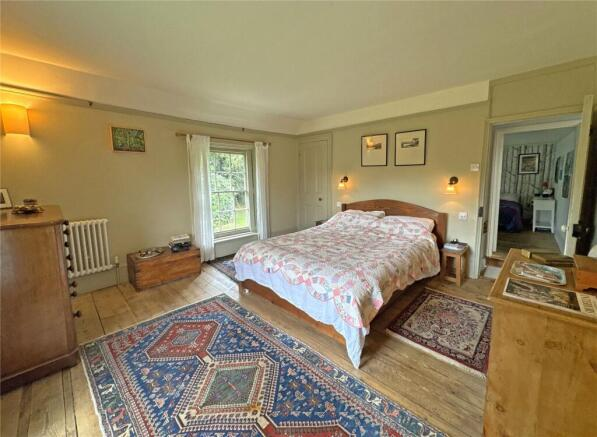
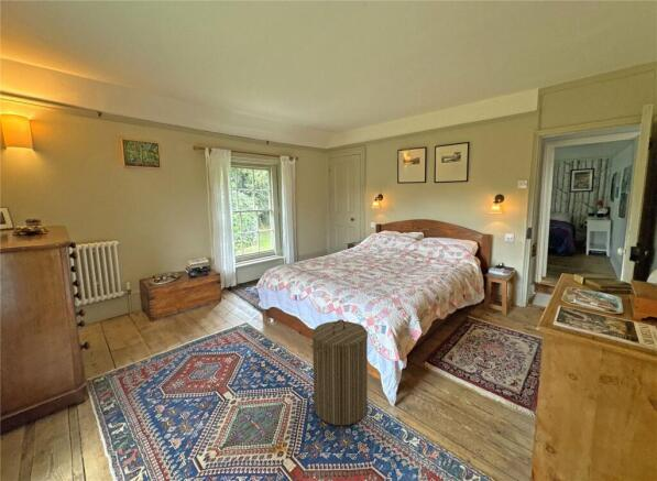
+ laundry hamper (340, 363)
